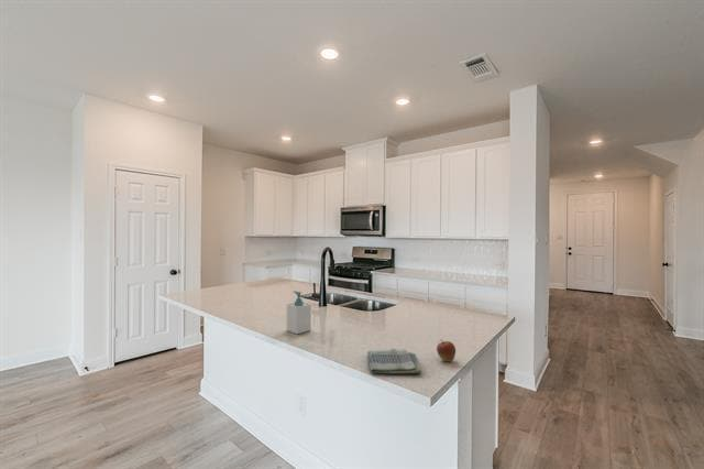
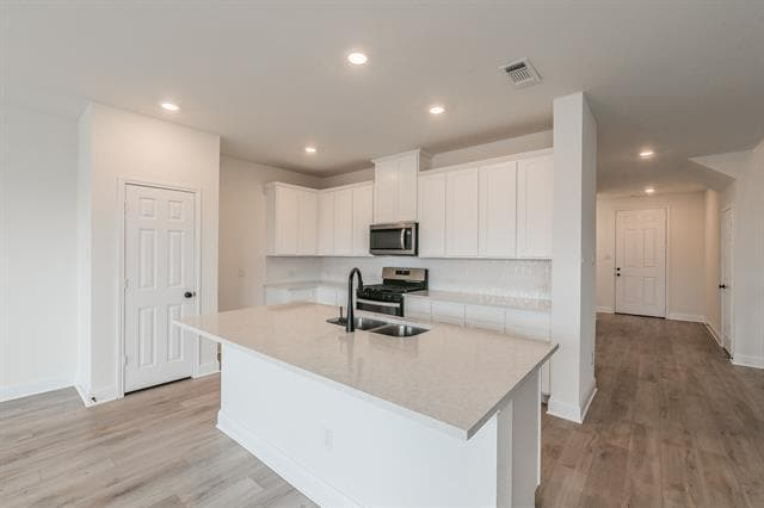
- fruit (446, 349)
- soap bottle (298, 310)
- dish towel (393, 359)
